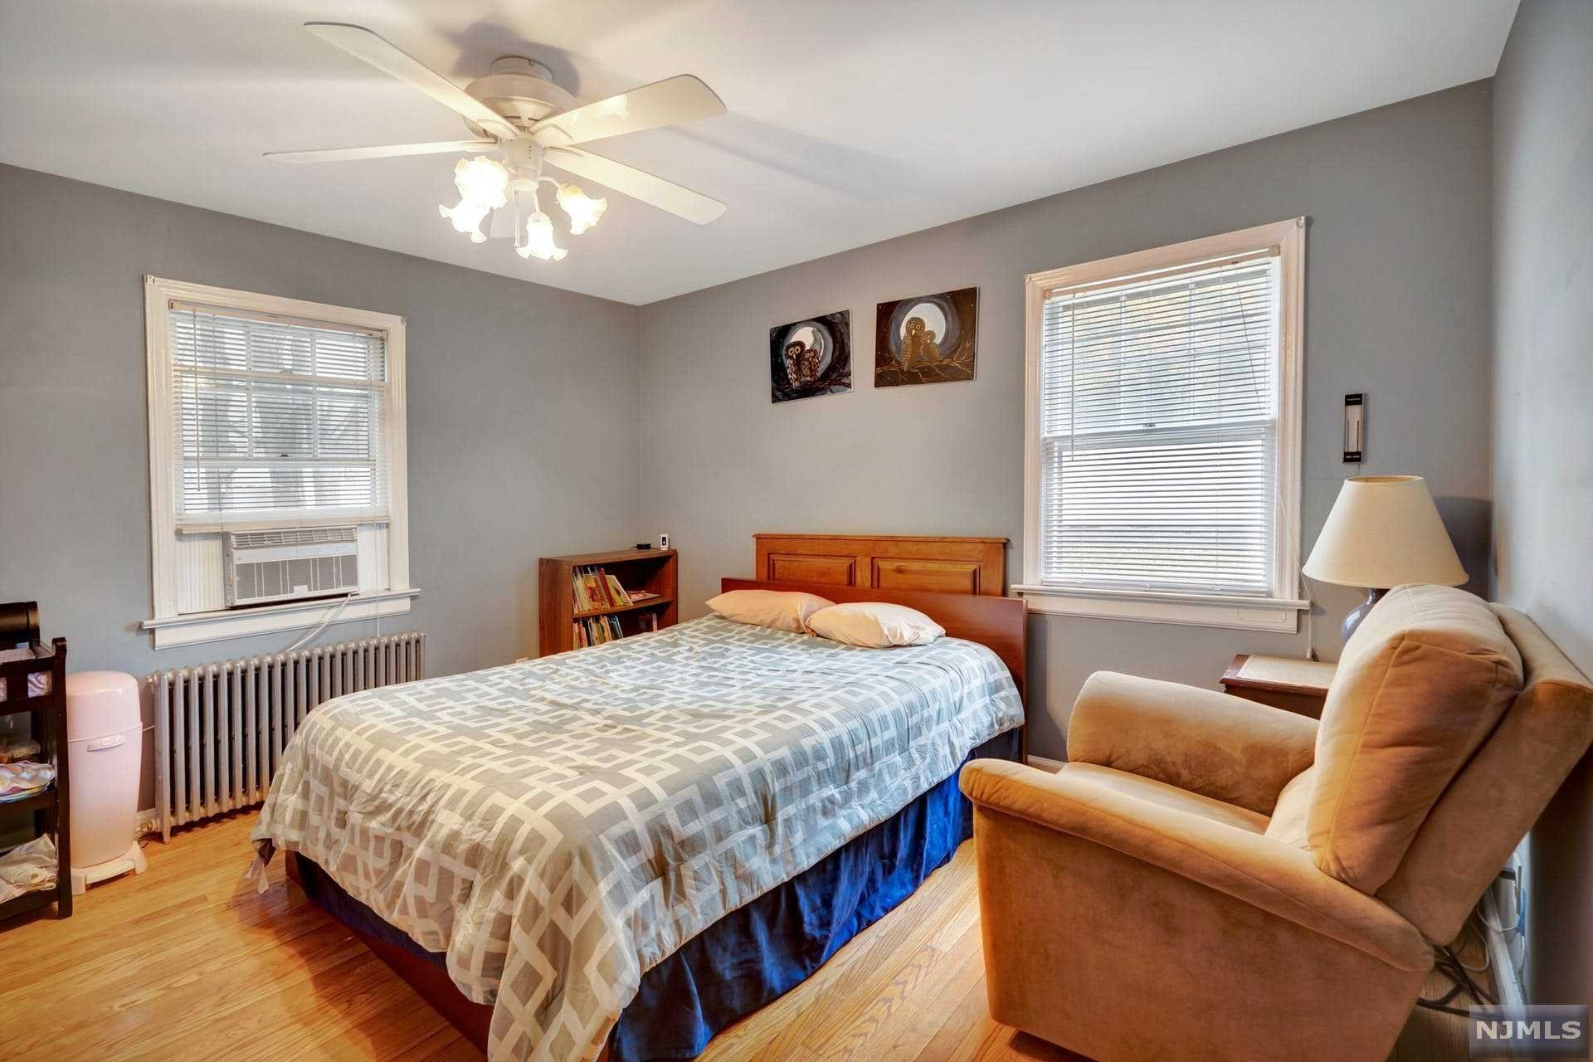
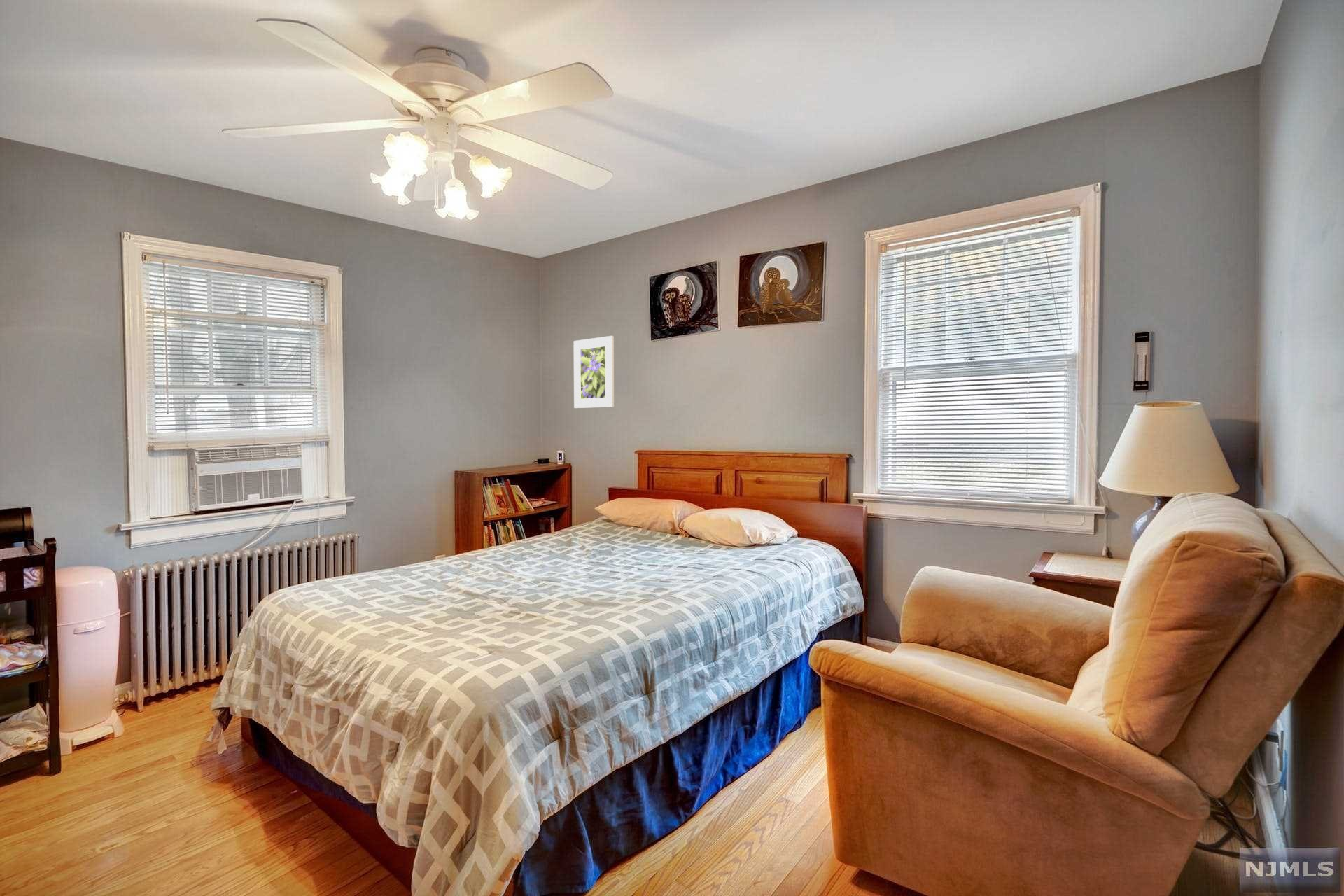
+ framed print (593, 373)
